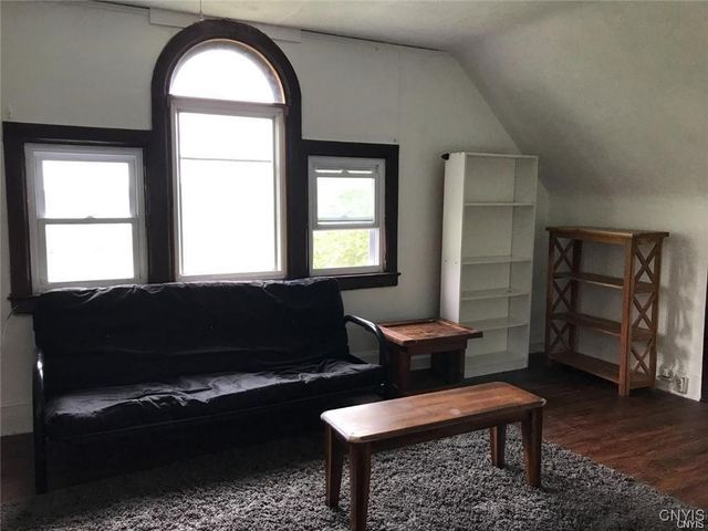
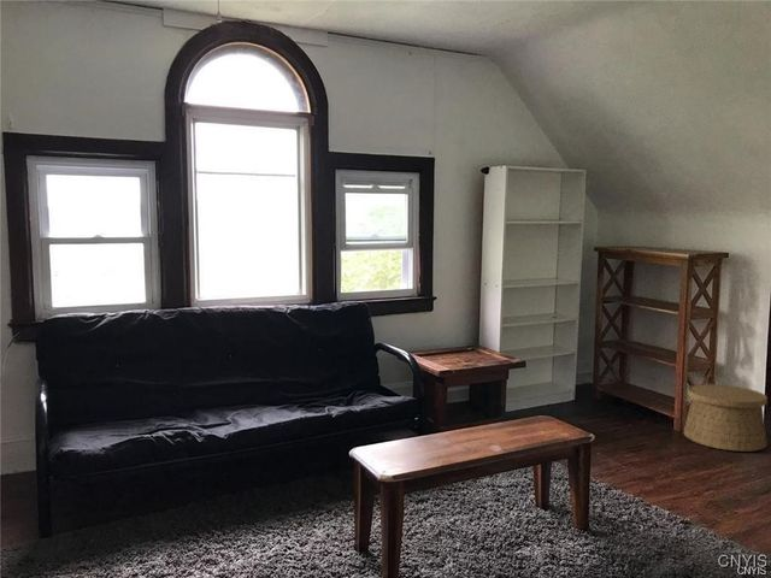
+ basket (725, 415)
